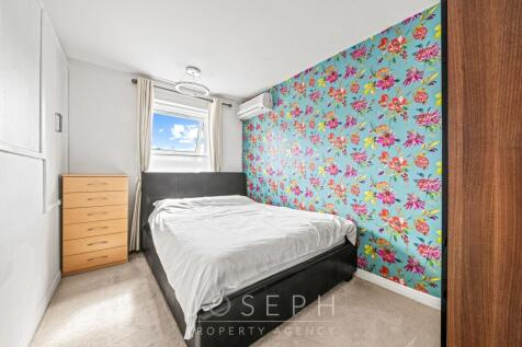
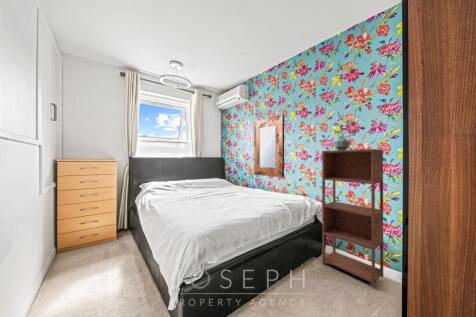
+ shelving unit (351, 210)
+ home mirror (267, 147)
+ potted plant (343, 134)
